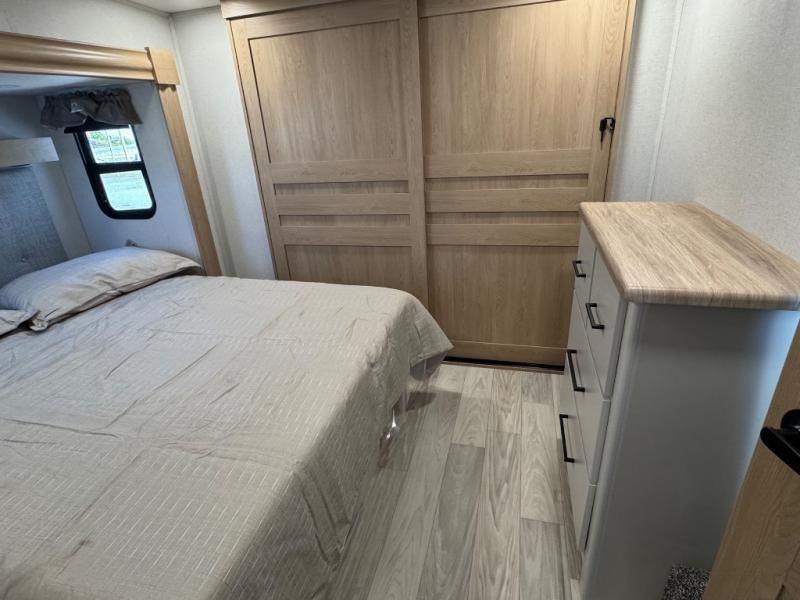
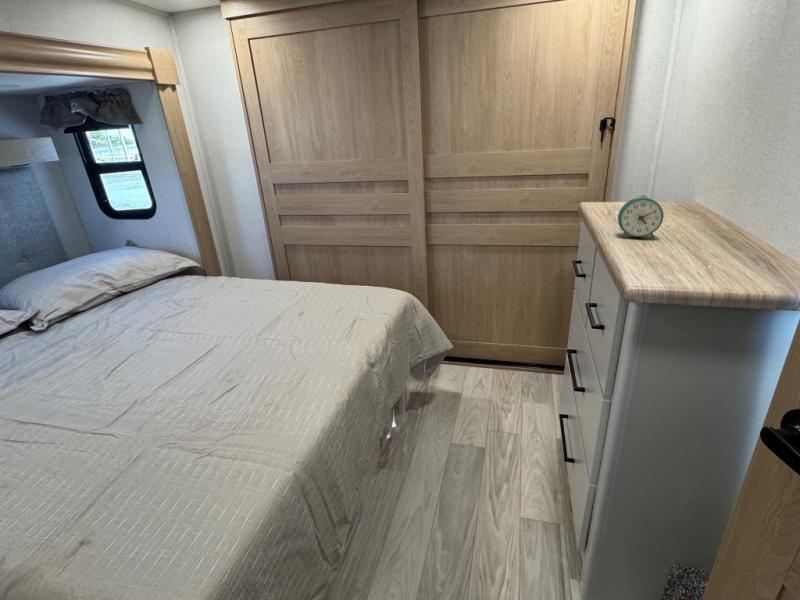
+ alarm clock (639, 216)
